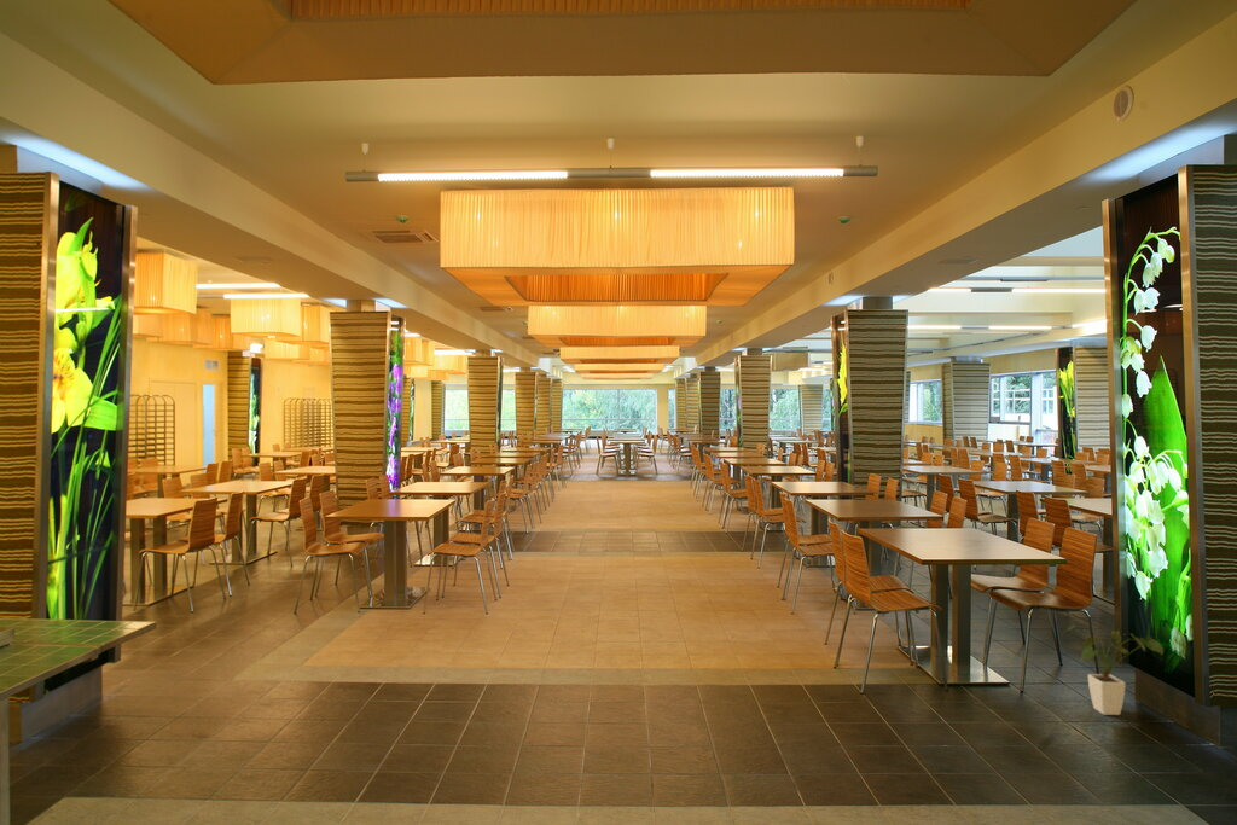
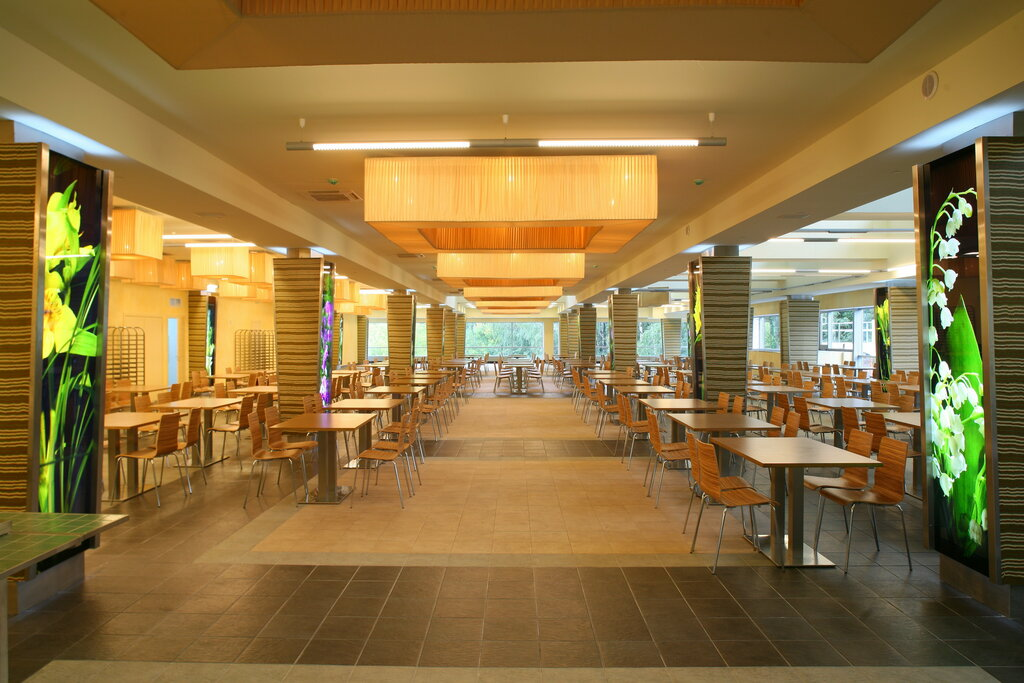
- house plant (1110, 670)
